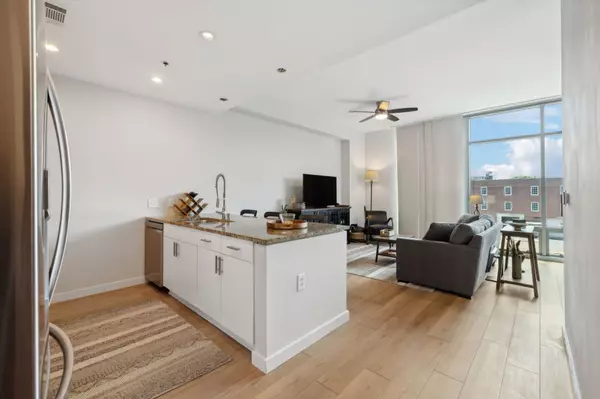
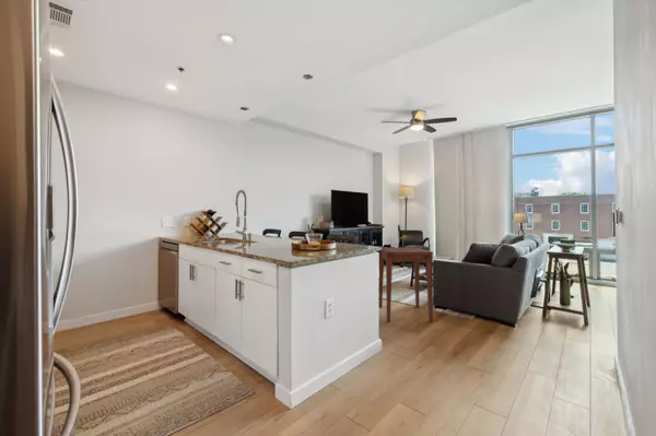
+ side table (414, 281)
